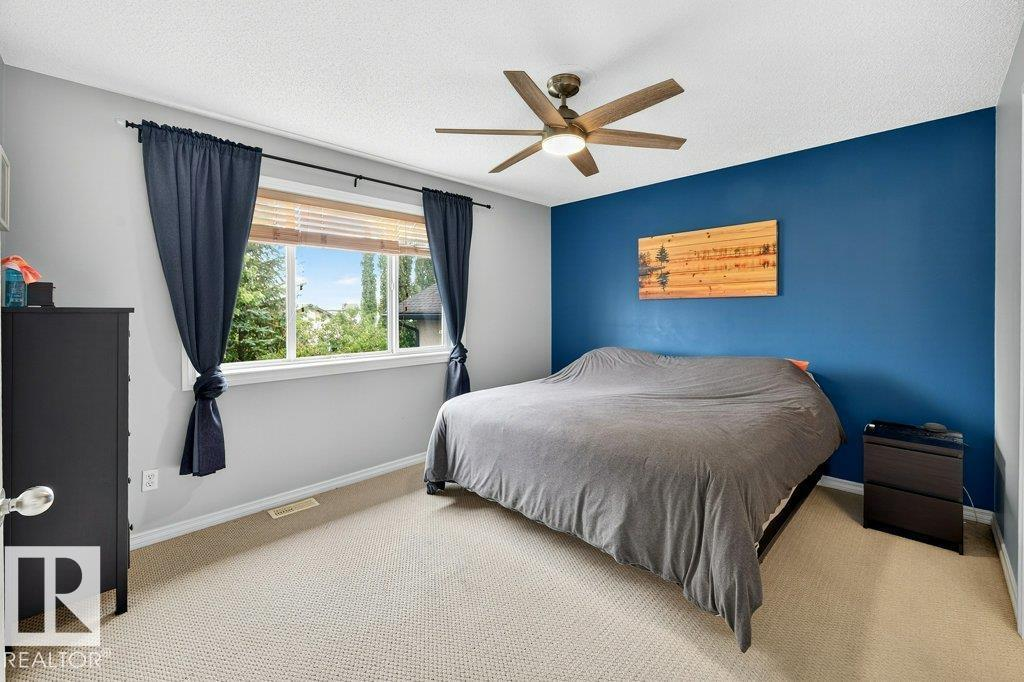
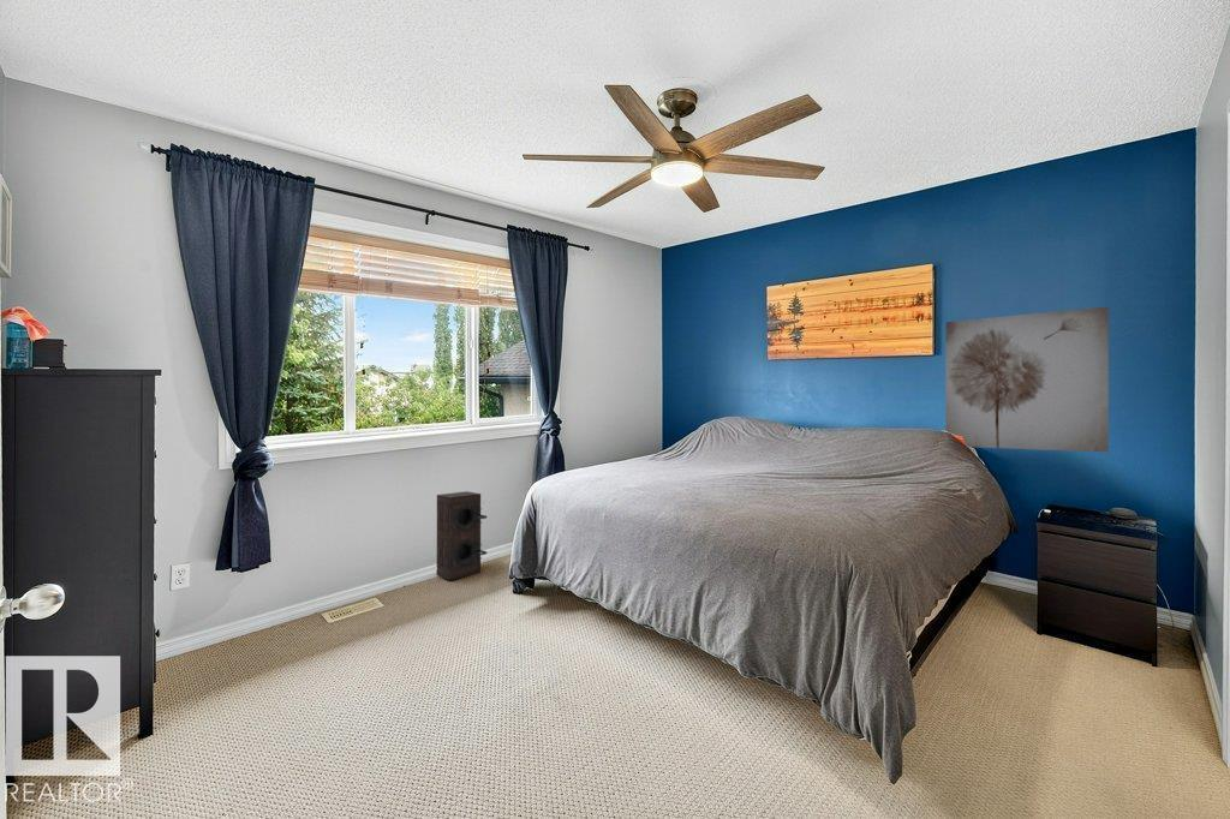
+ speaker (462, 534)
+ wall art (1020, 382)
